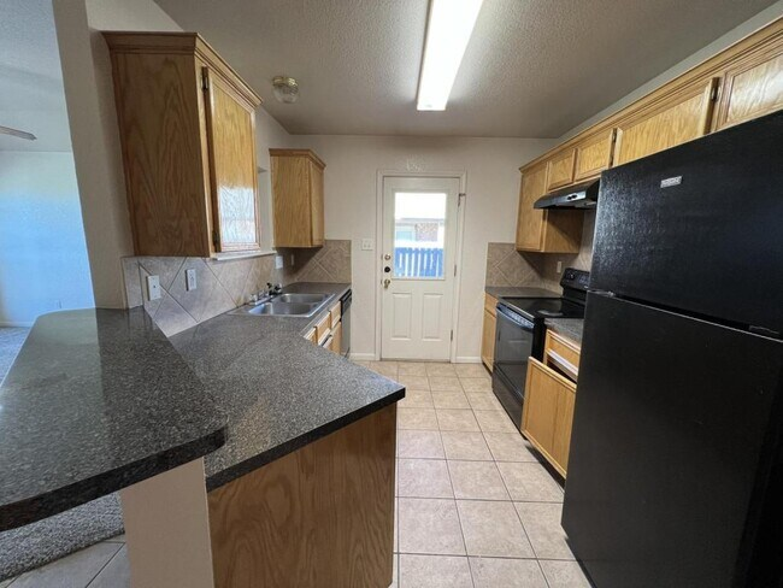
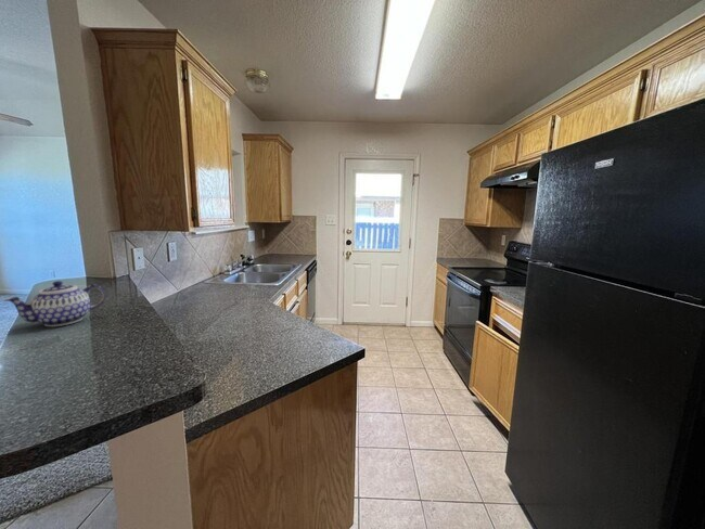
+ teapot (60, 301)
